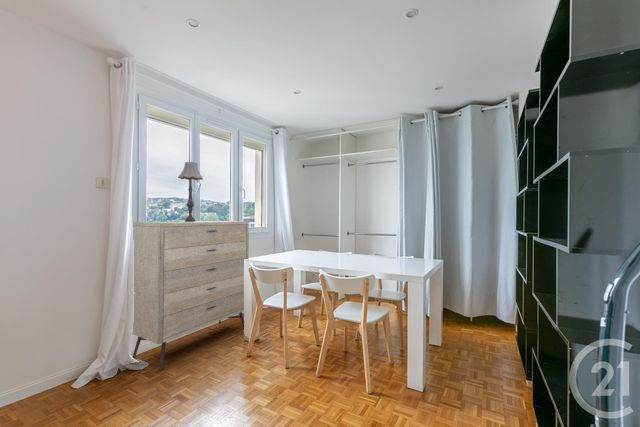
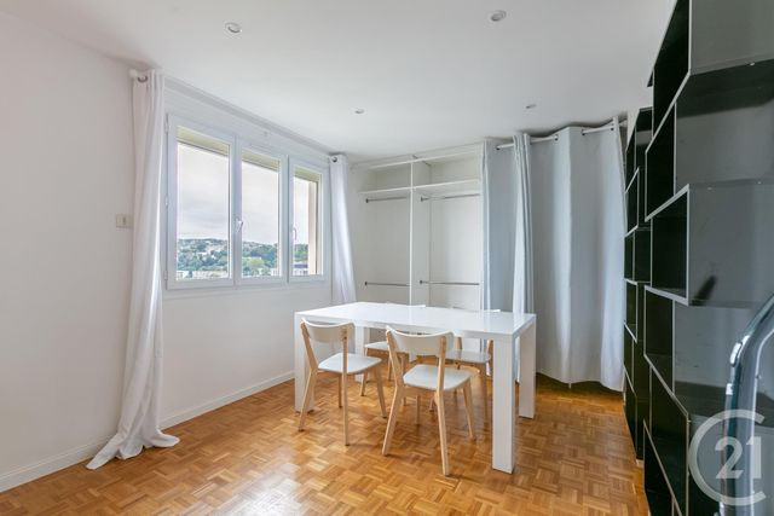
- table lamp (190, 192)
- dresser (196, 282)
